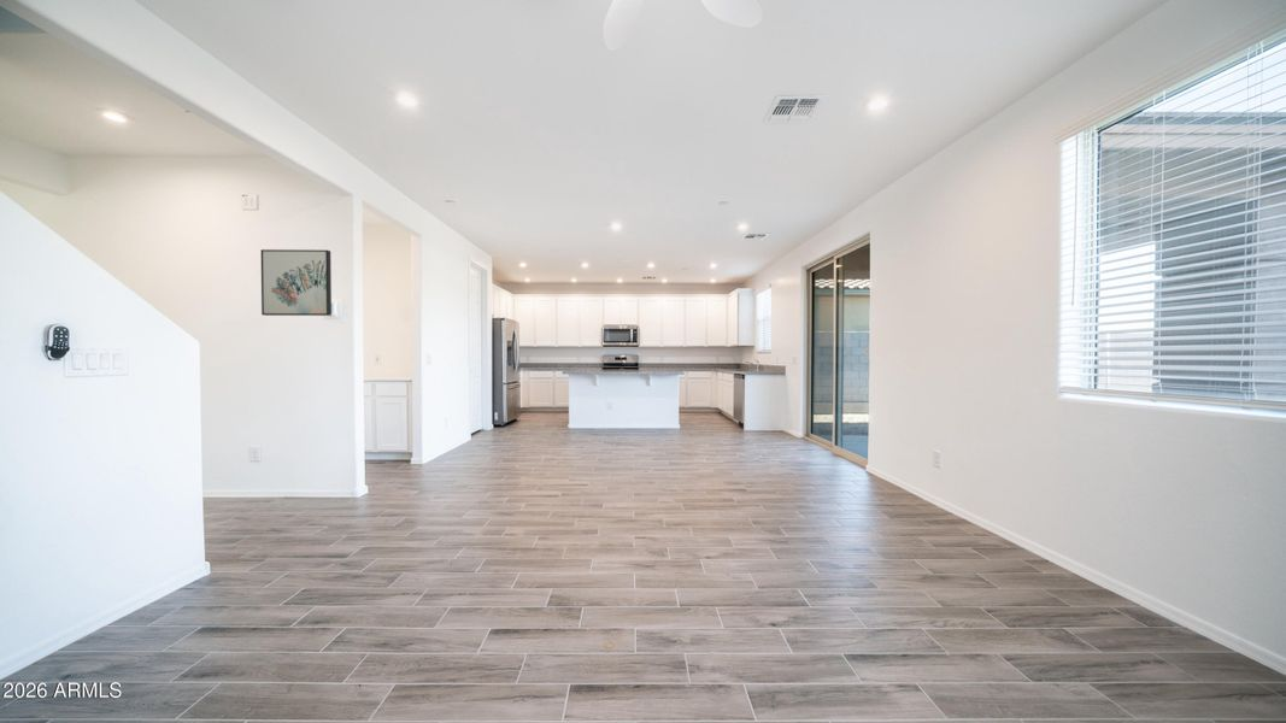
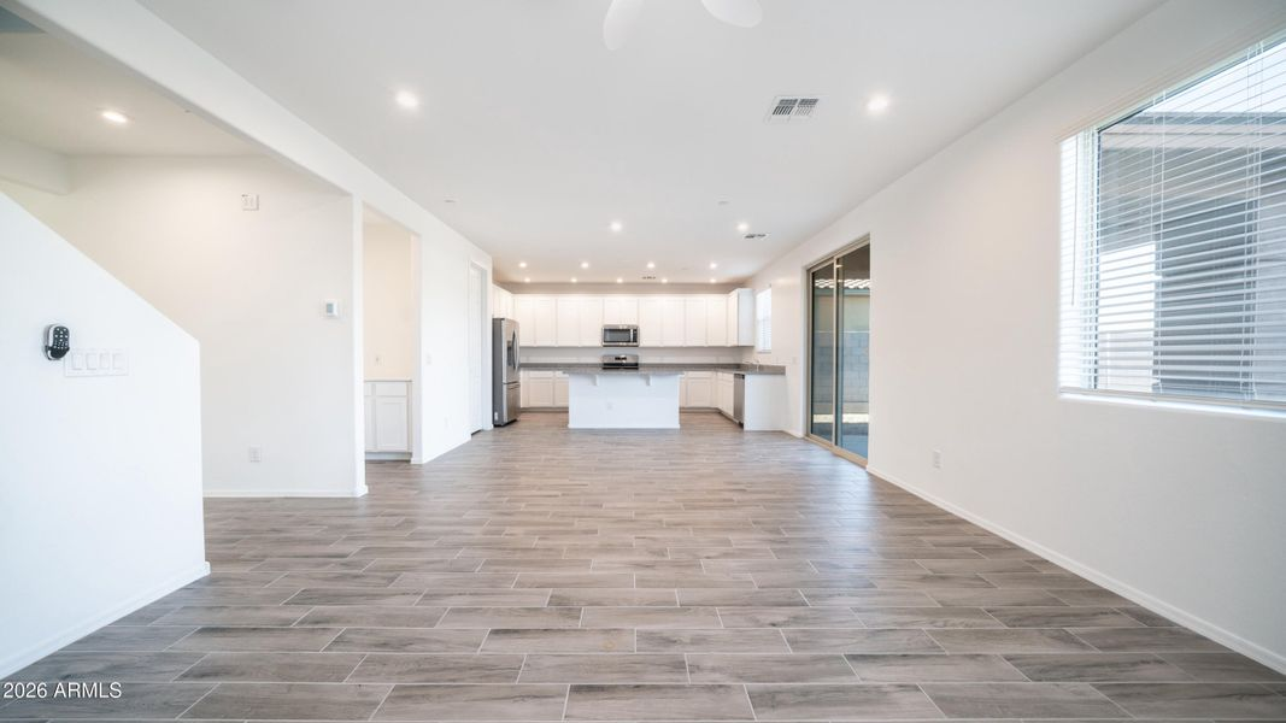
- wall art (295, 282)
